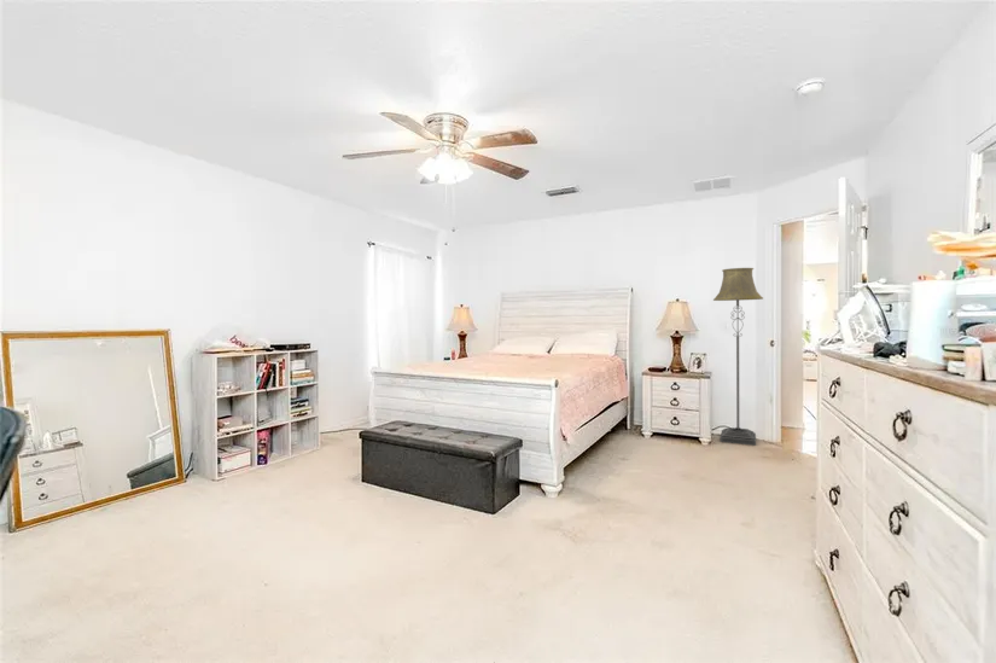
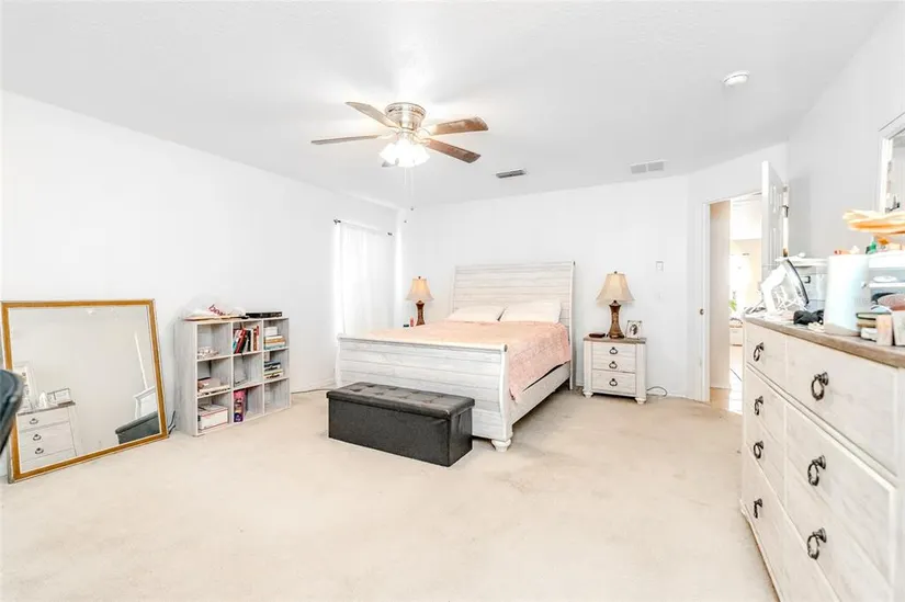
- floor lamp (738, 355)
